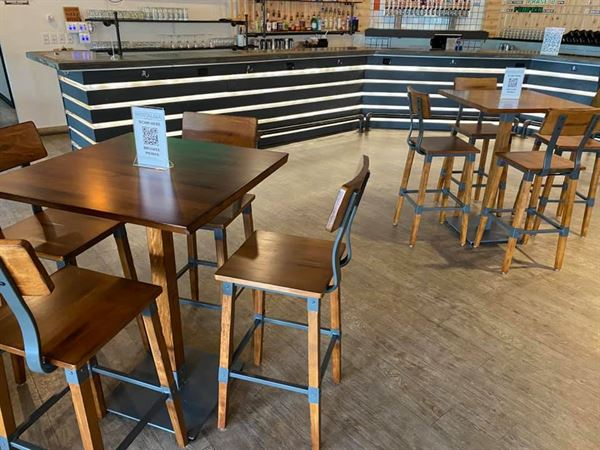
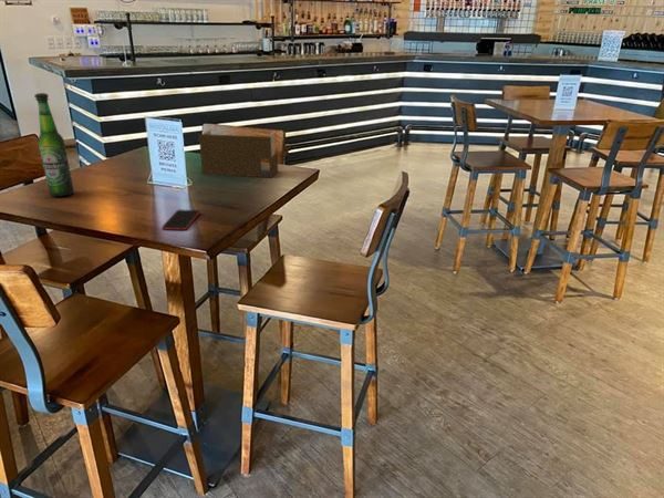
+ beer bottle (52, 145)
+ smartphone (181, 219)
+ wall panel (239, 153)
